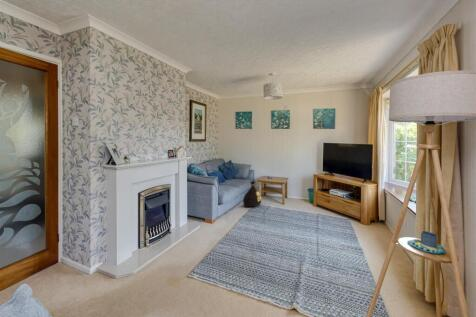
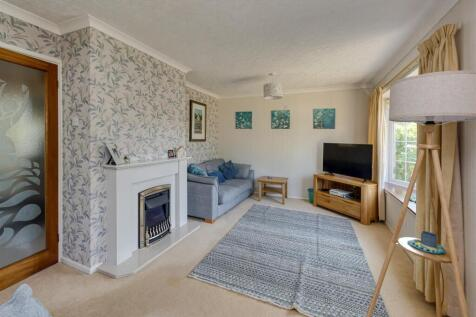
- bag (252, 193)
